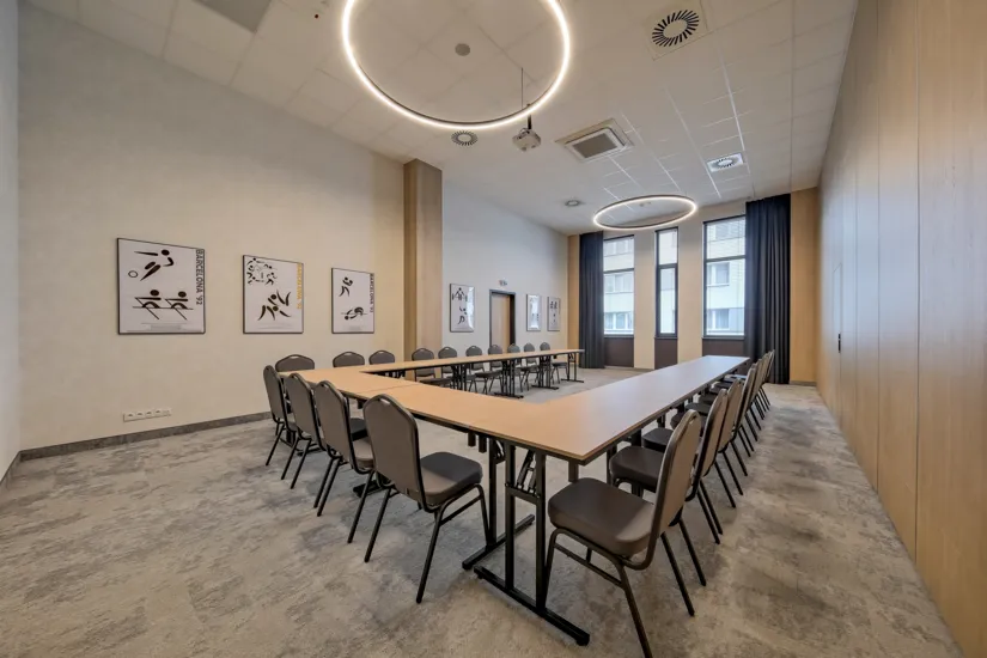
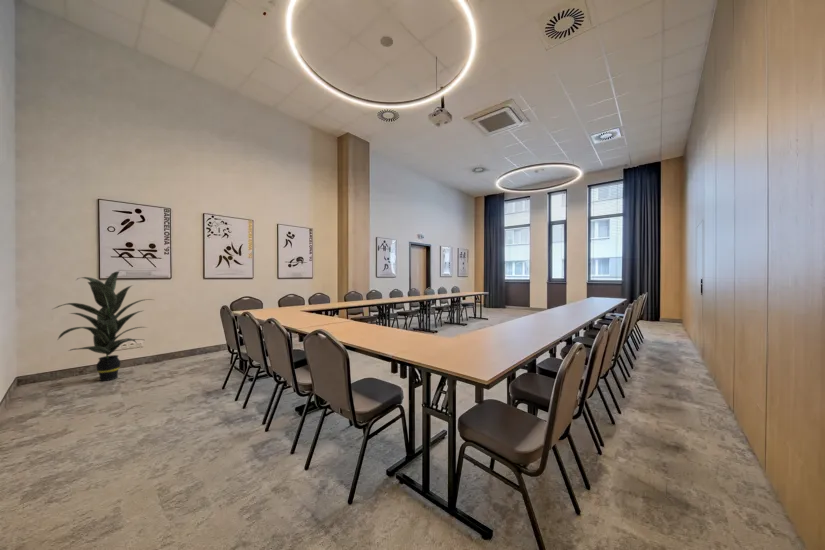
+ indoor plant (108, 325)
